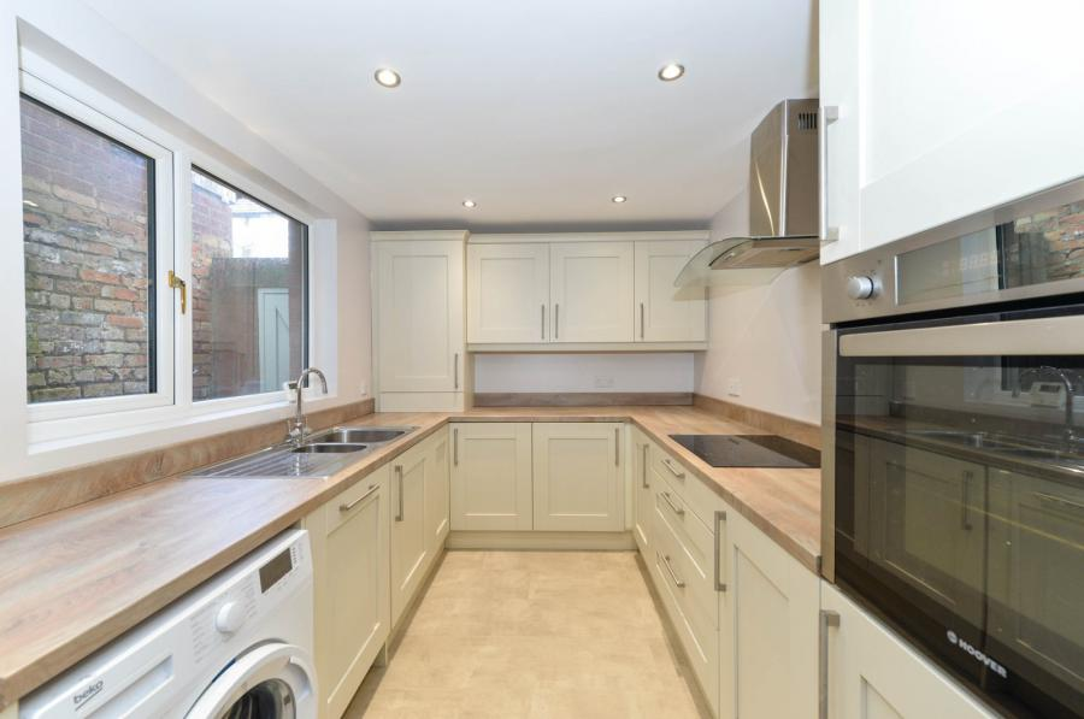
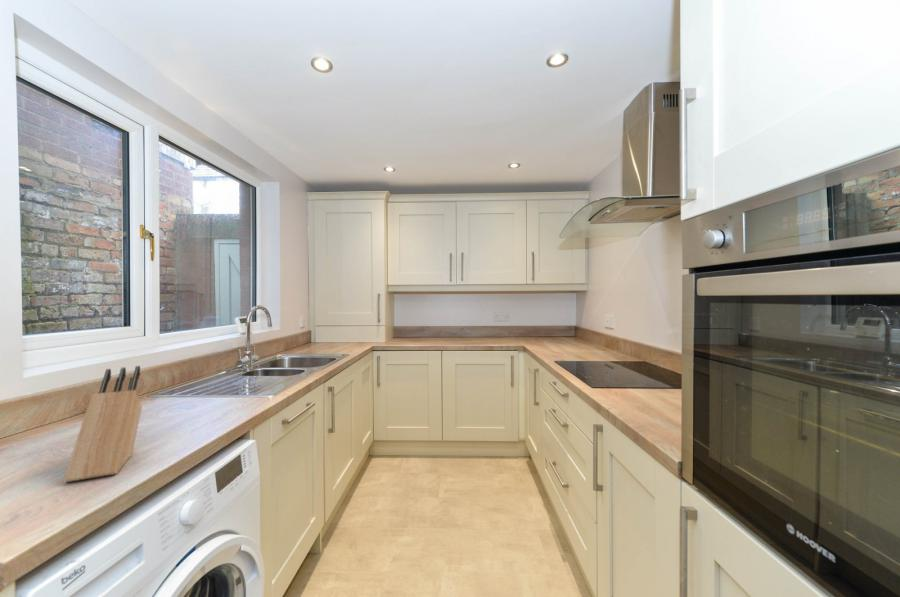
+ knife block (110, 415)
